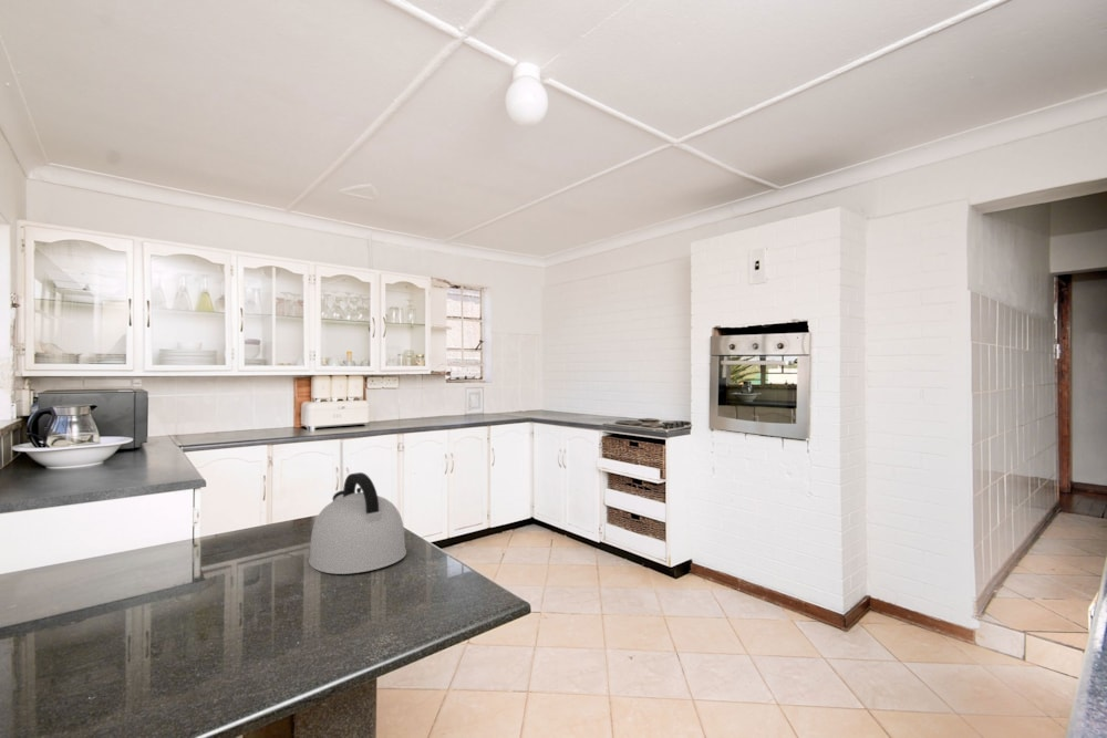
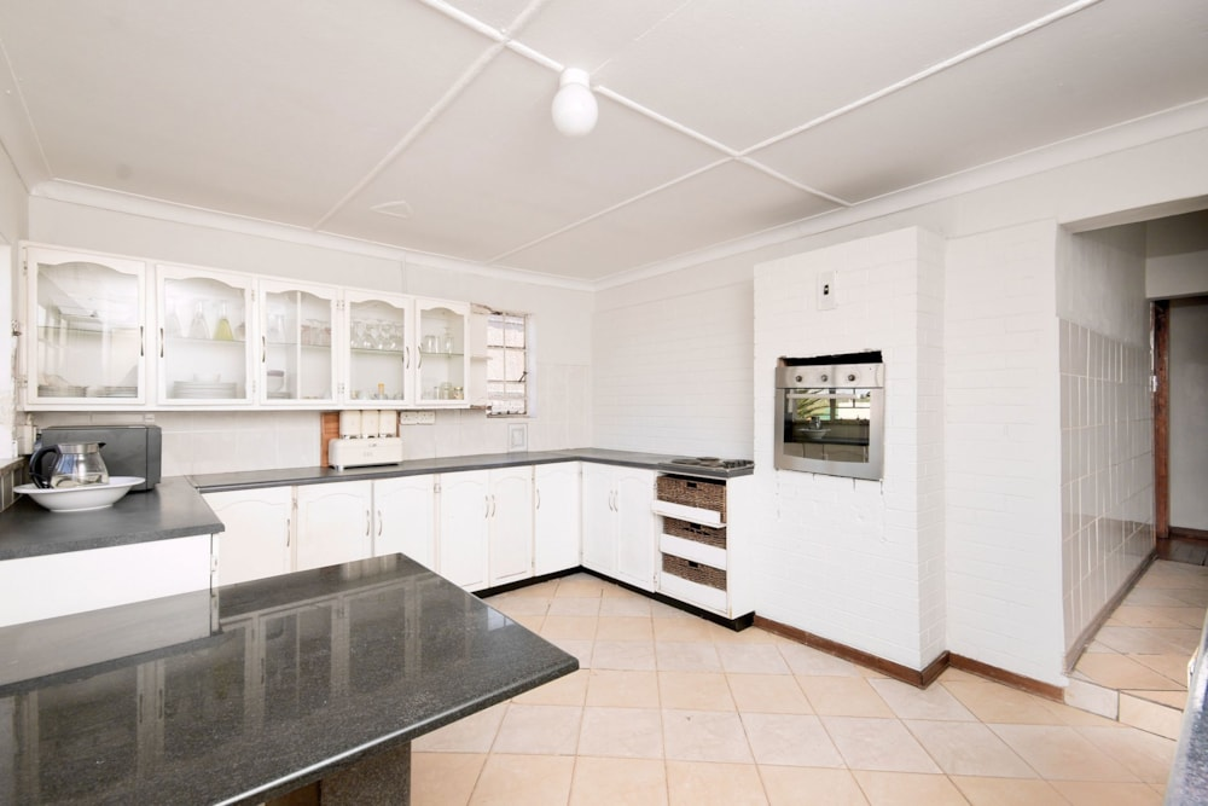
- kettle (356, 513)
